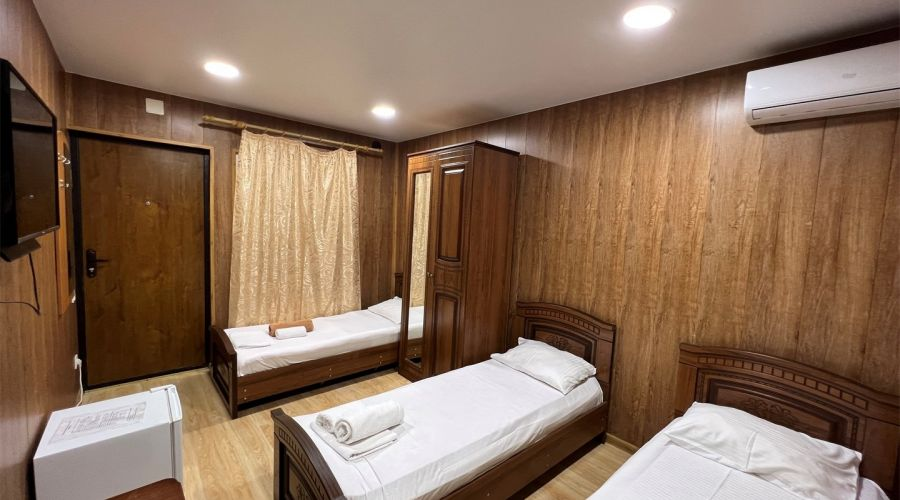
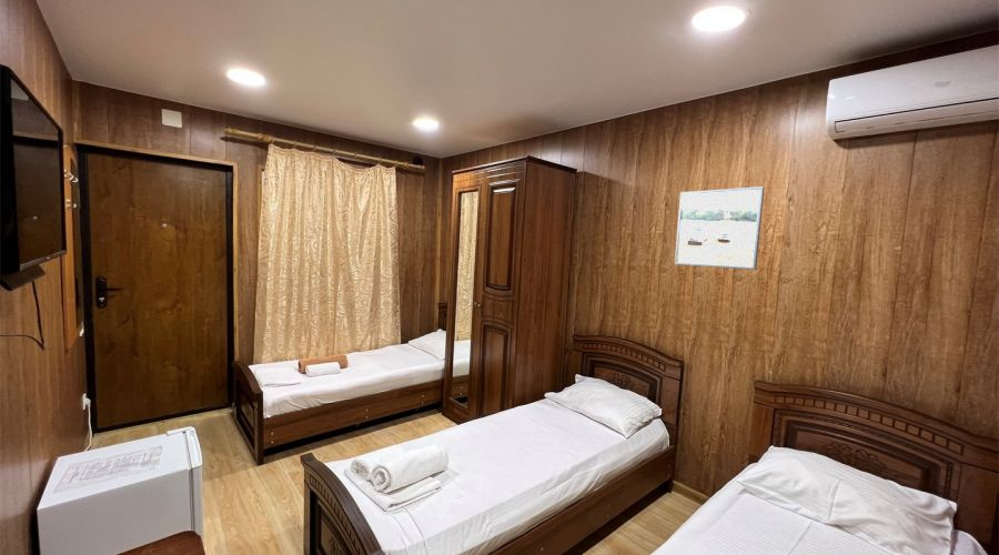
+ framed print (716, 228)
